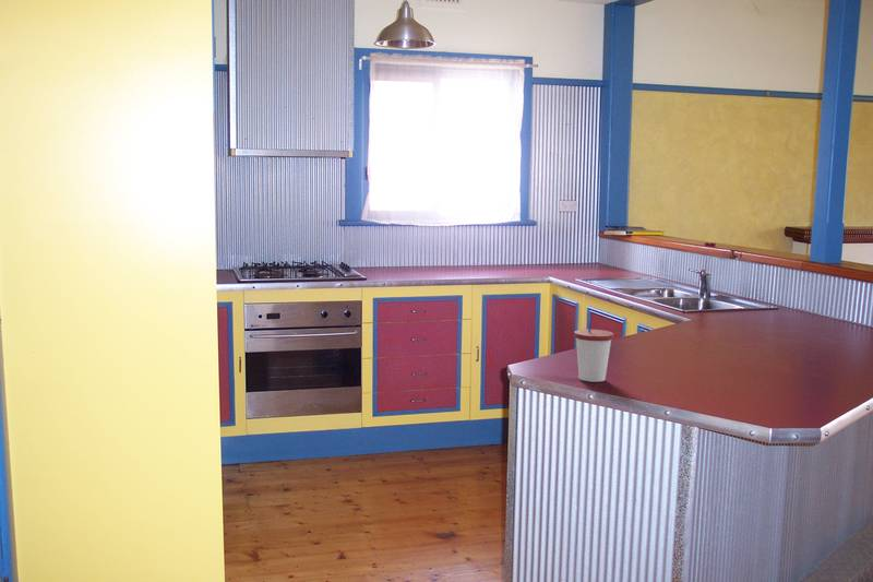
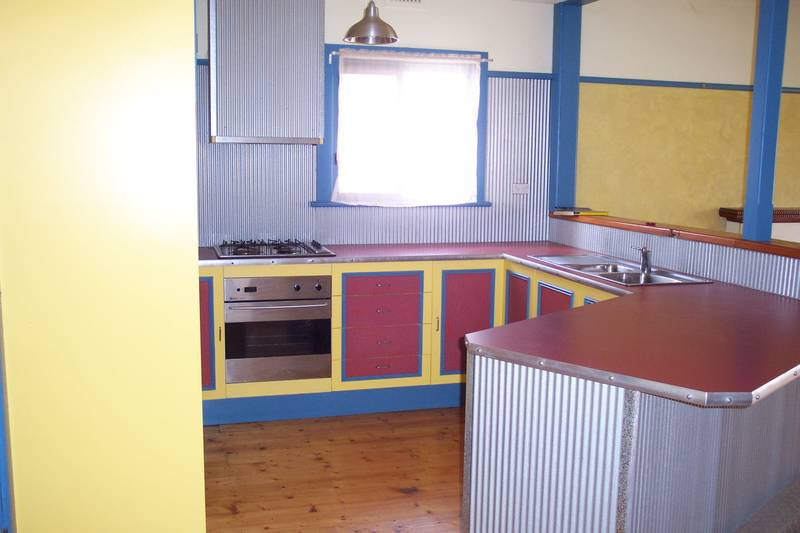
- cup (593, 349)
